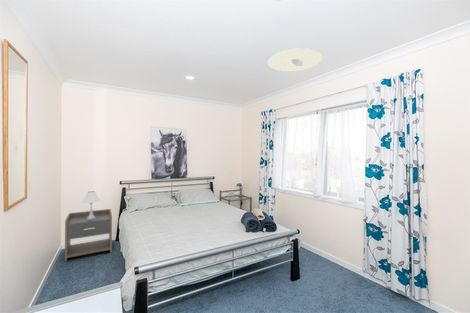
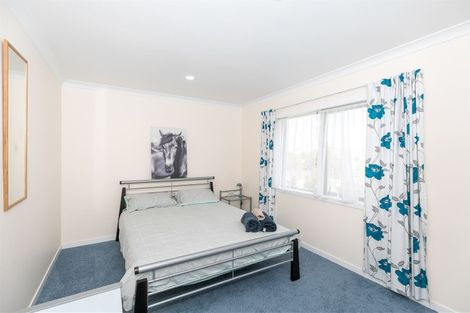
- nightstand (90, 232)
- table lamp (91, 204)
- ceiling lamp (294, 59)
